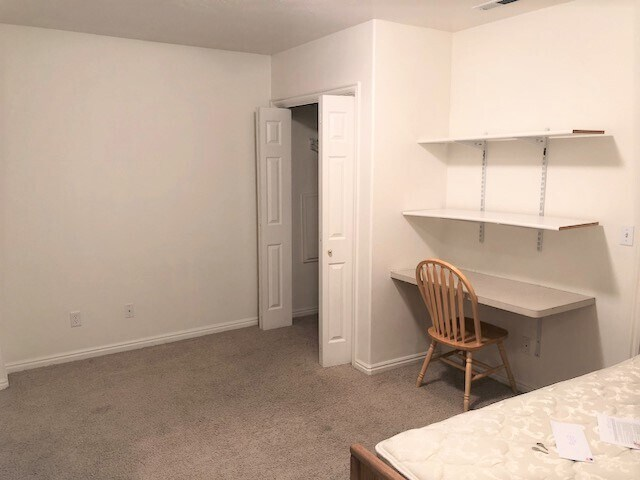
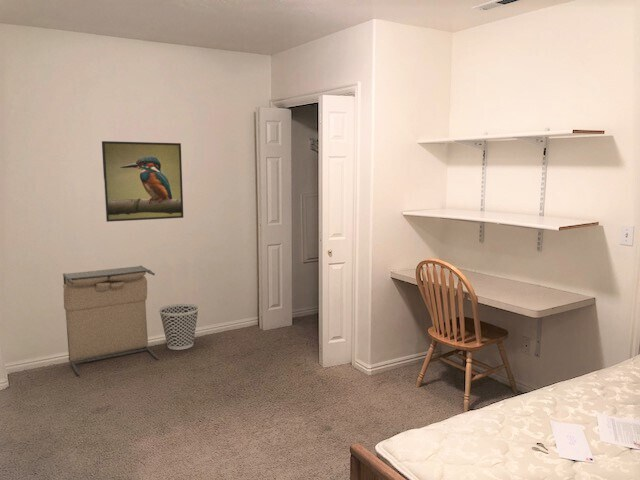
+ wastebasket (179, 326)
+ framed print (144, 181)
+ laundry hamper (111, 316)
